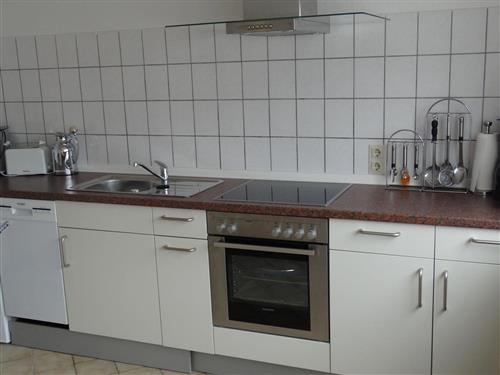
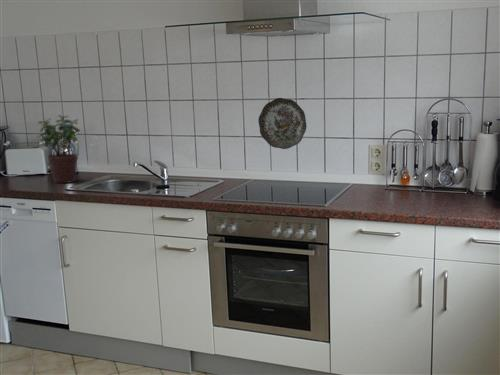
+ decorative plate (282, 123)
+ potted plant (64, 148)
